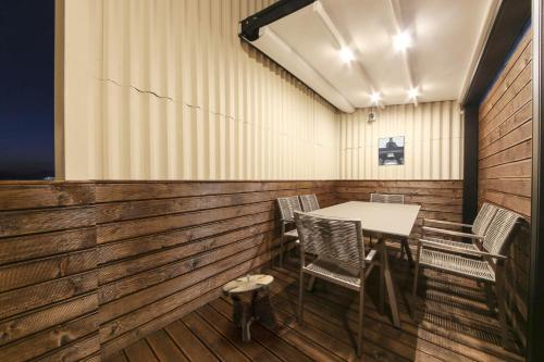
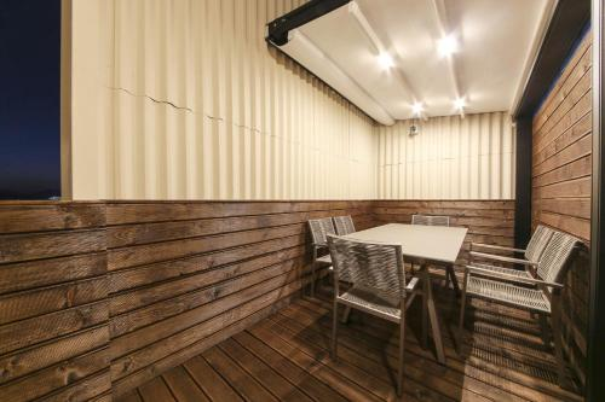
- wall art (391, 151)
- stool (250, 301)
